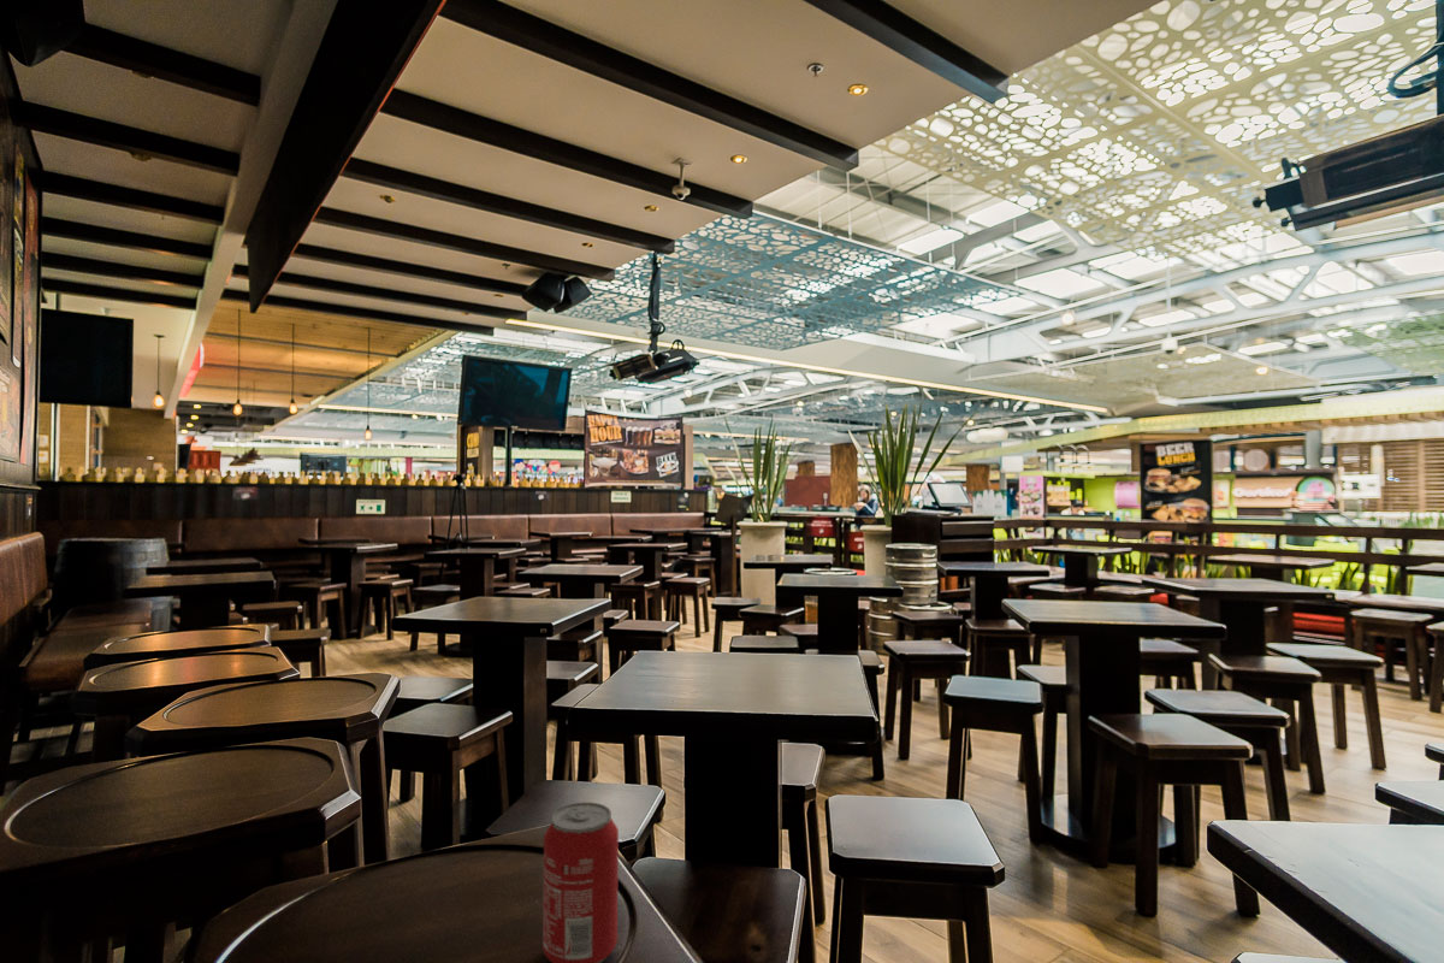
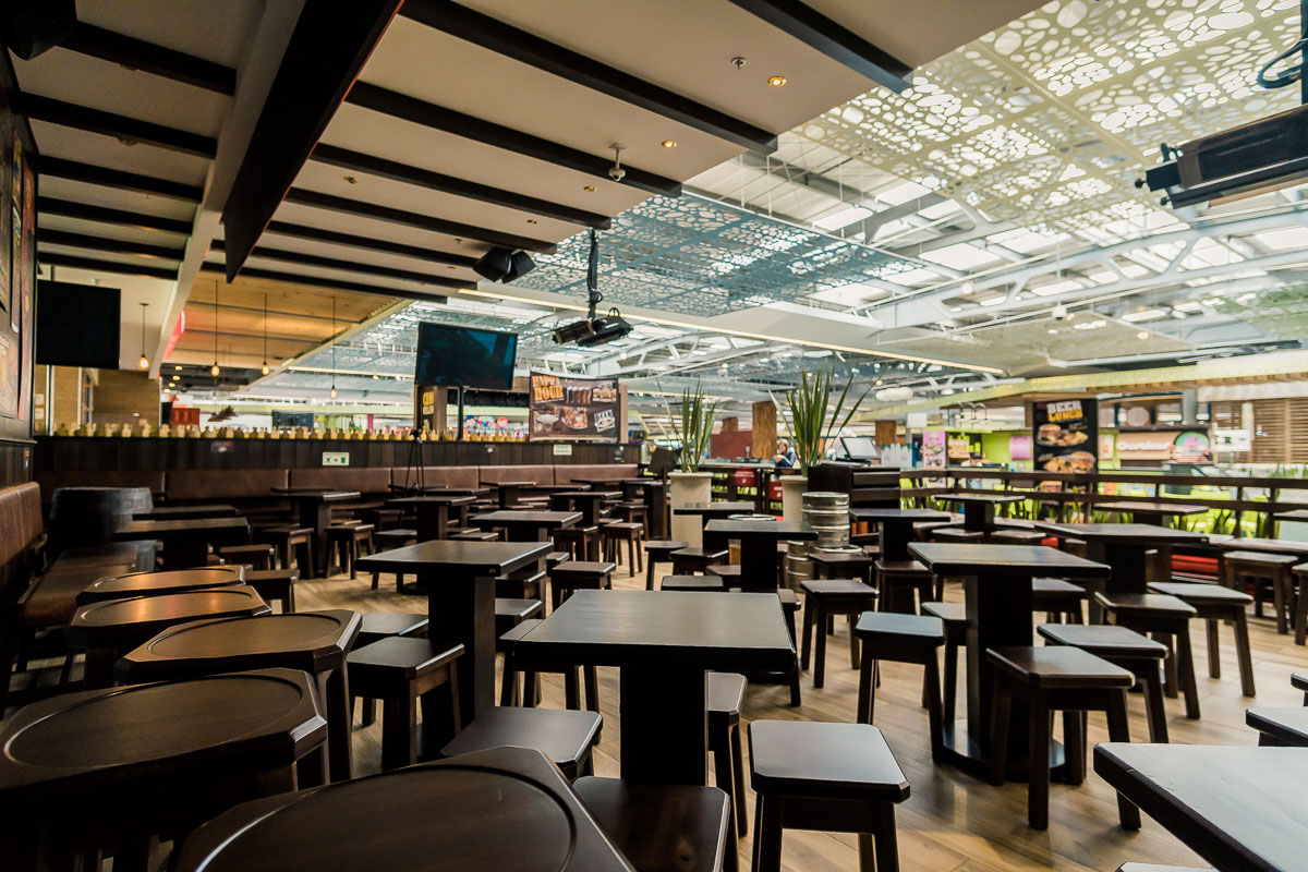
- beverage can (580, 882)
